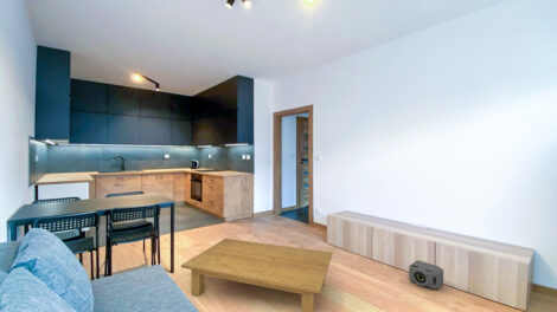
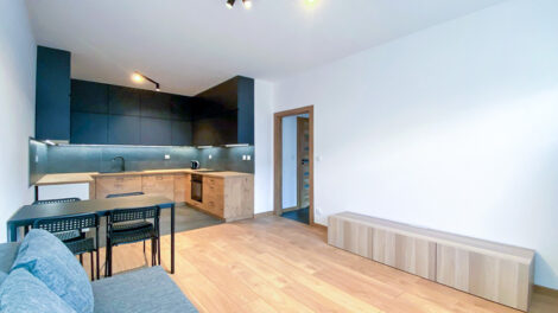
- coffee table (261, 273)
- speaker (424, 274)
